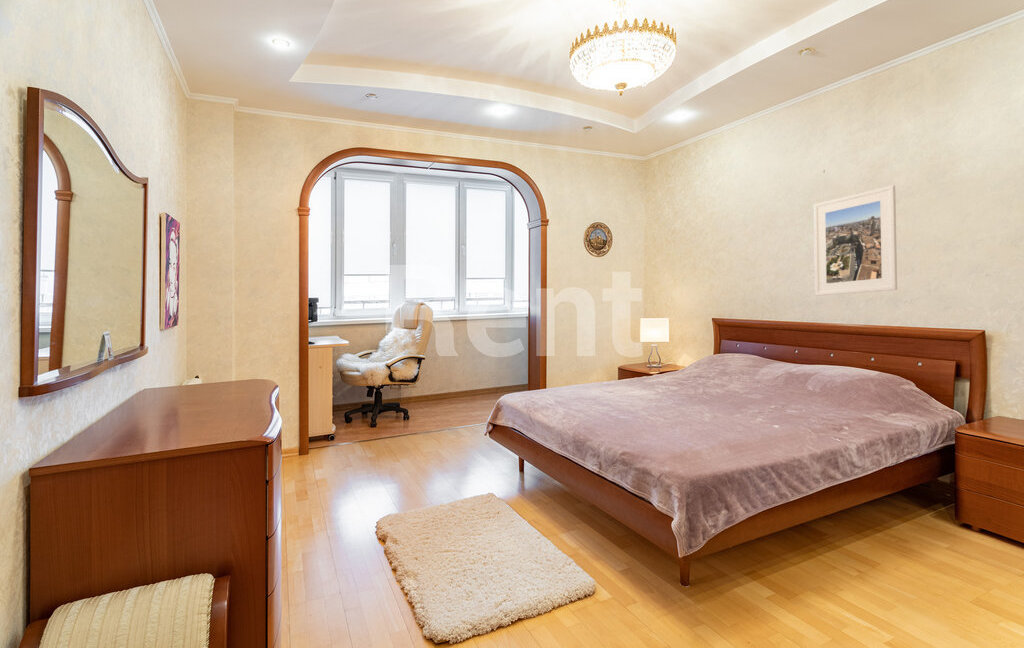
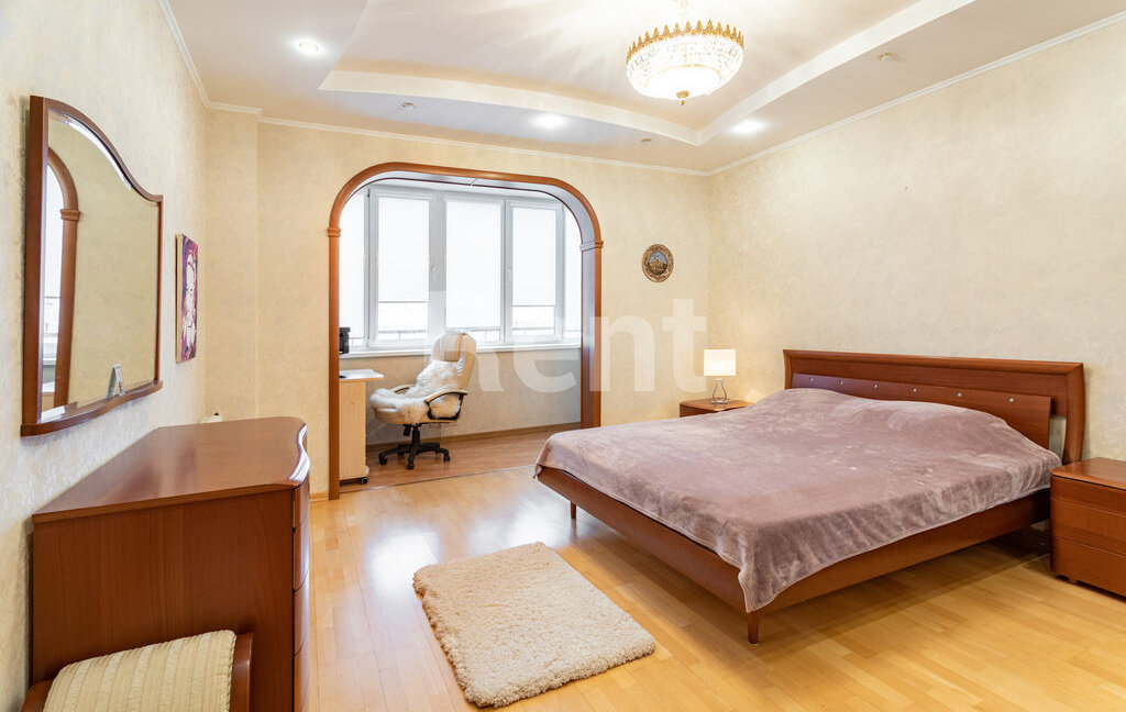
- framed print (852, 244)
